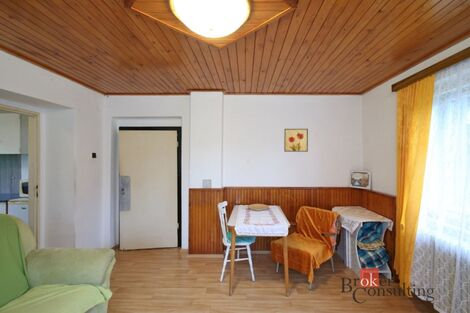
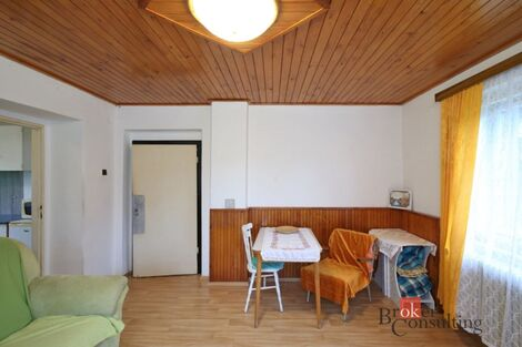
- wall art (295, 140)
